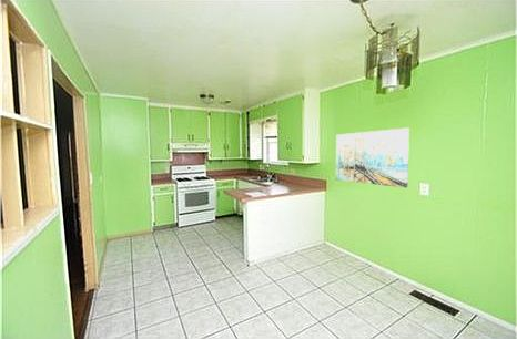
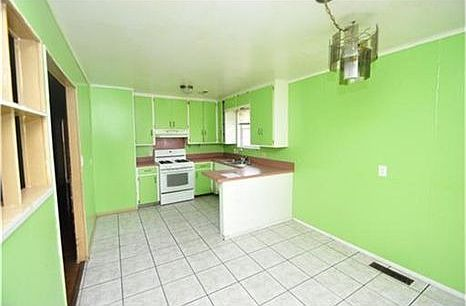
- wall art (367, 157)
